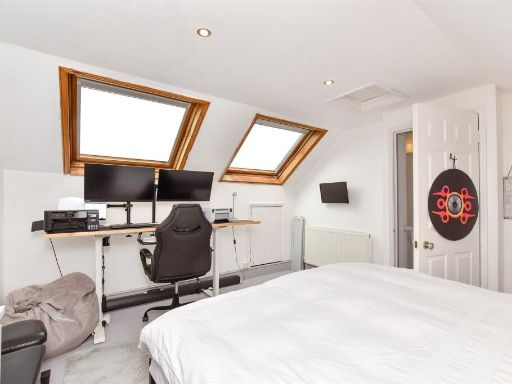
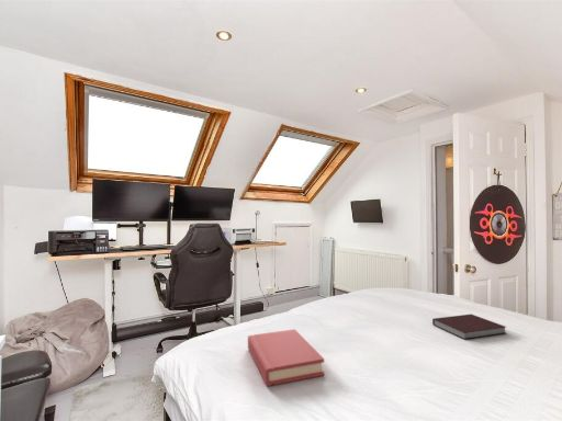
+ hardback book (282, 353)
+ notebook (468, 326)
